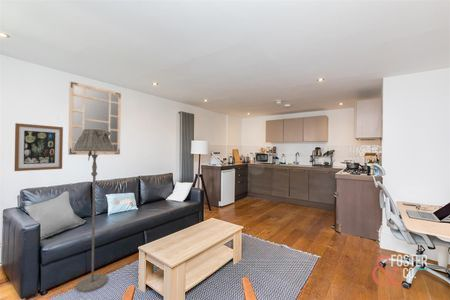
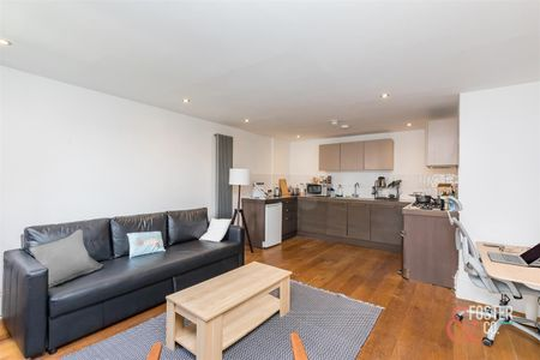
- floor lamp (93, 206)
- mirror (97, 121)
- wall art (40, 147)
